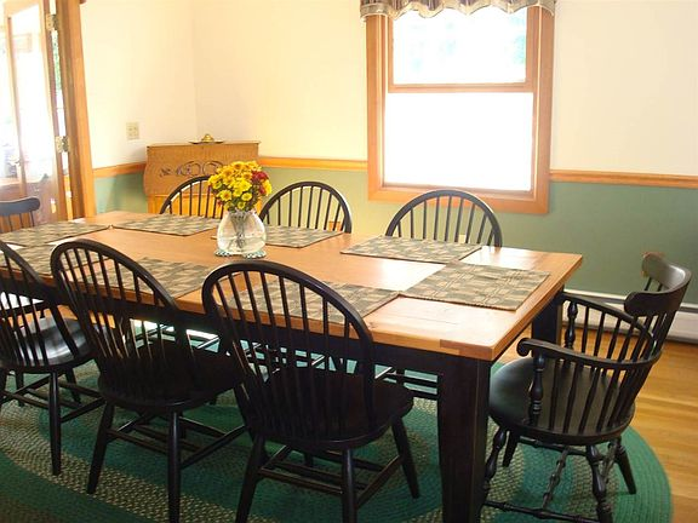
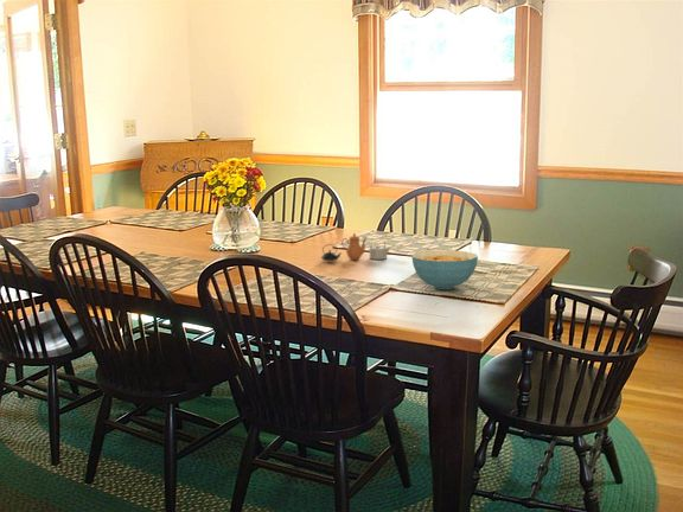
+ cereal bowl (443, 271)
+ teapot (356, 245)
